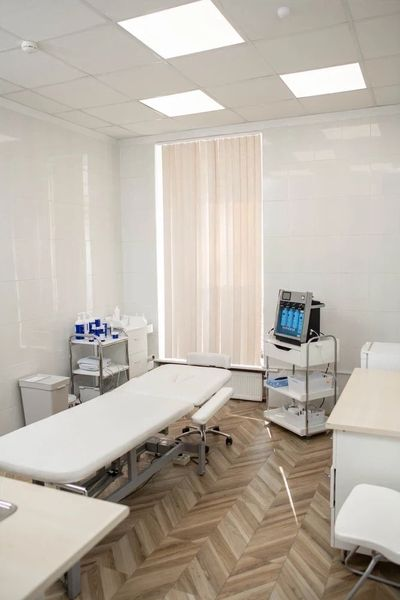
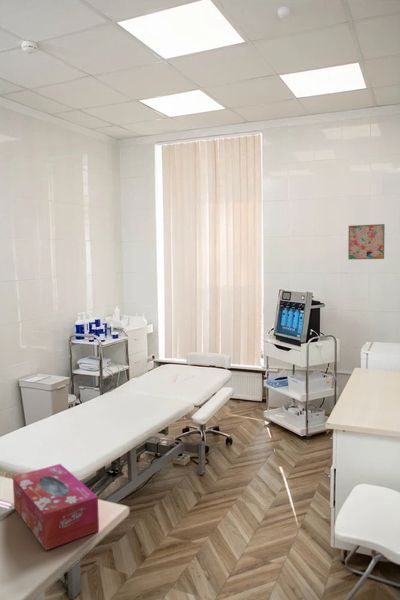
+ wall art (366, 242)
+ tissue box (53, 502)
